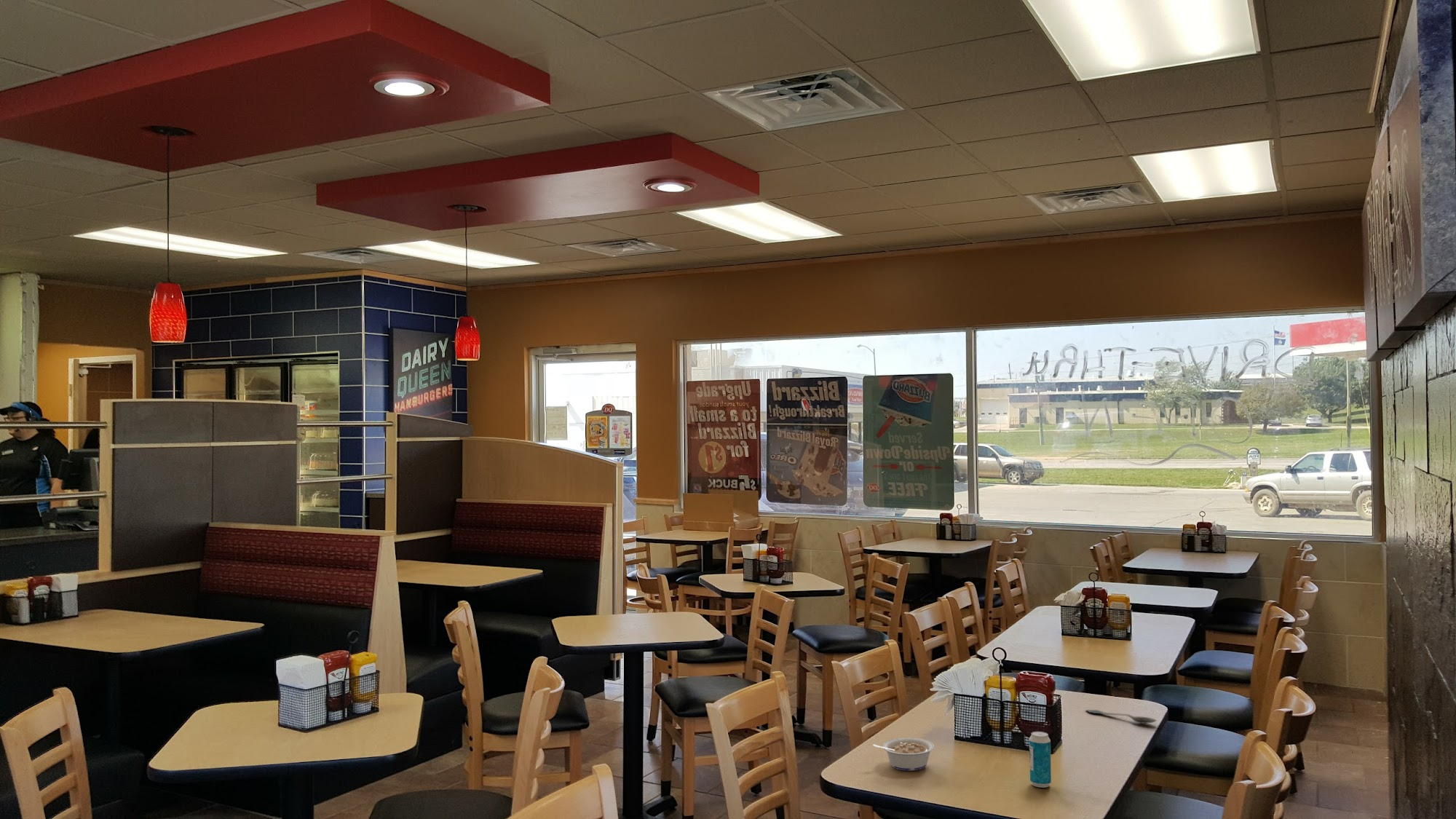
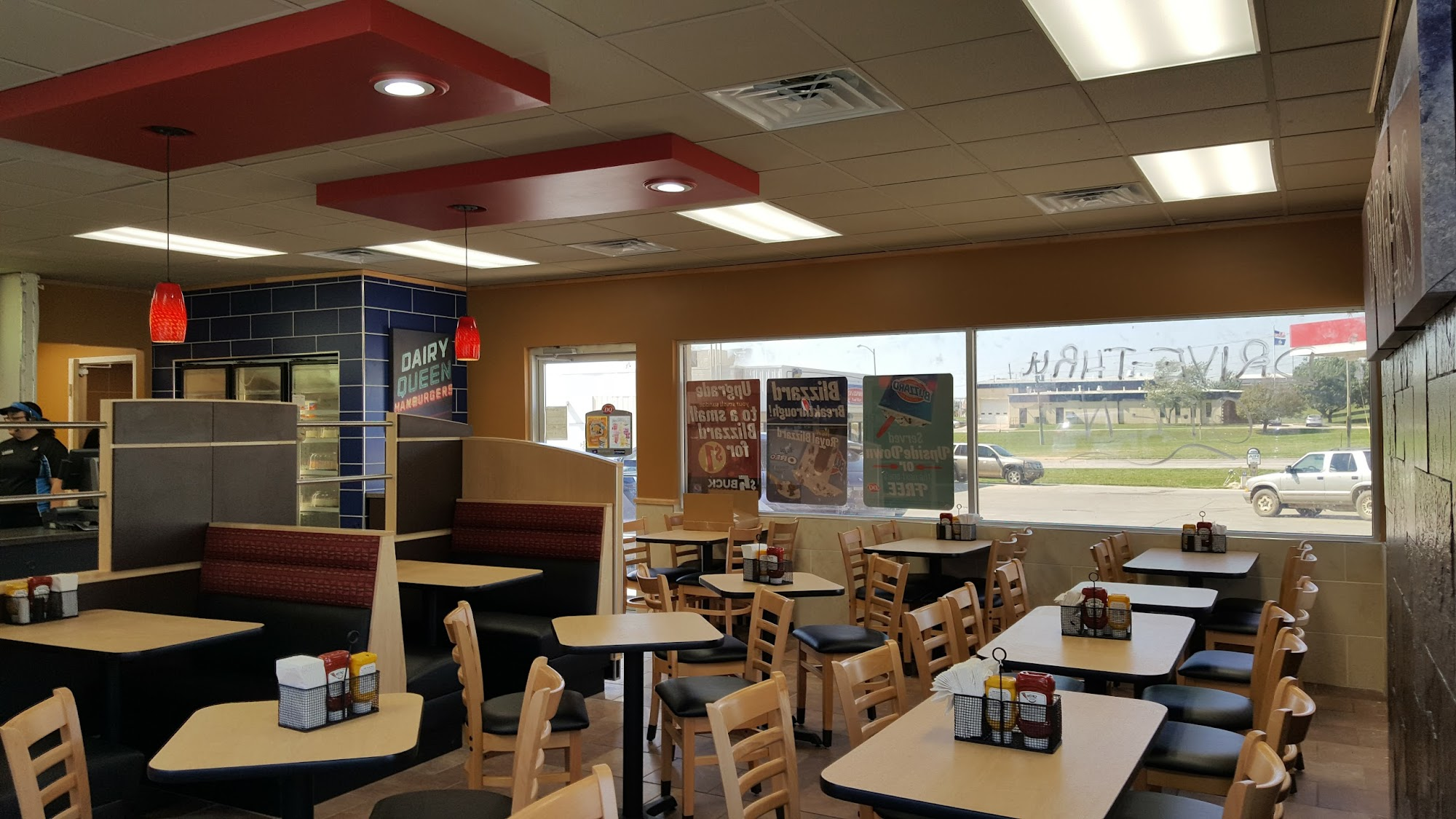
- beverage can (1040, 759)
- spoon (1120, 714)
- legume (907, 753)
